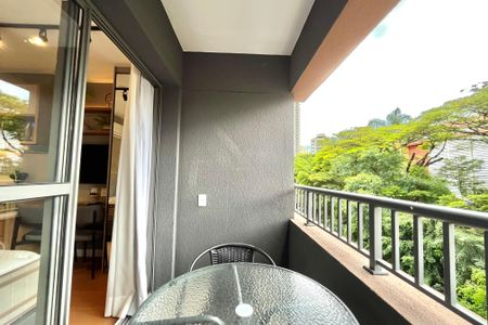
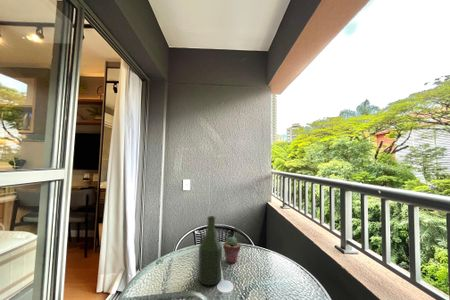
+ bottle (210, 248)
+ potted succulent (231, 248)
